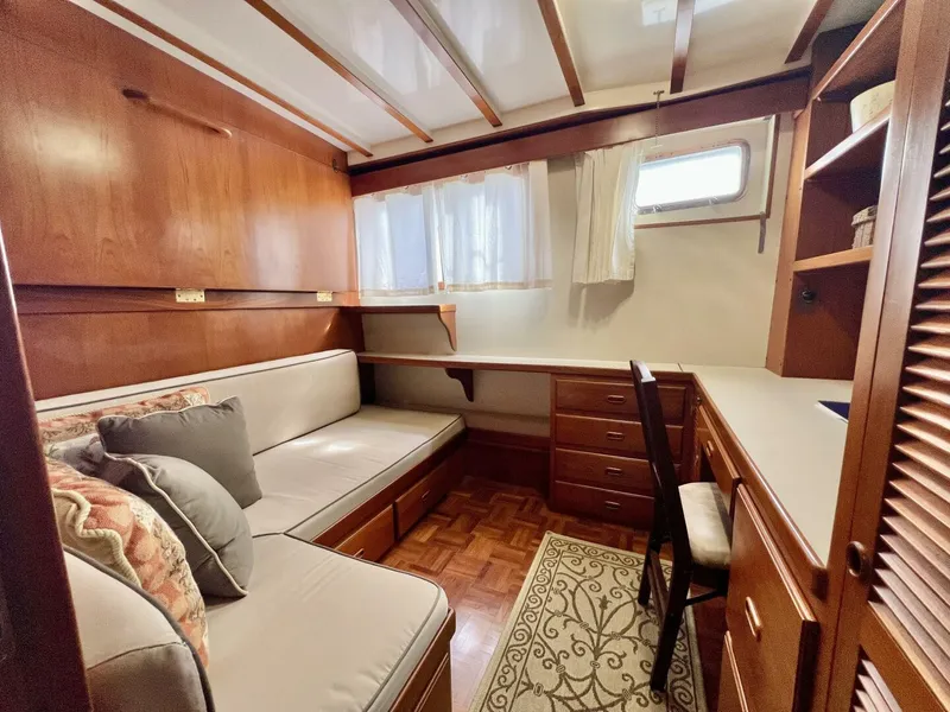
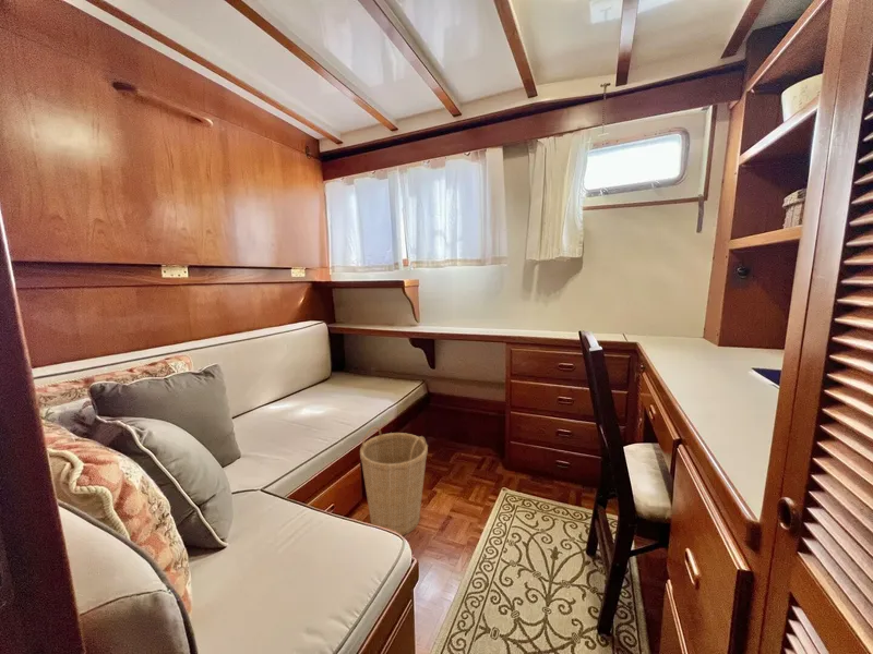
+ basket (394, 476)
